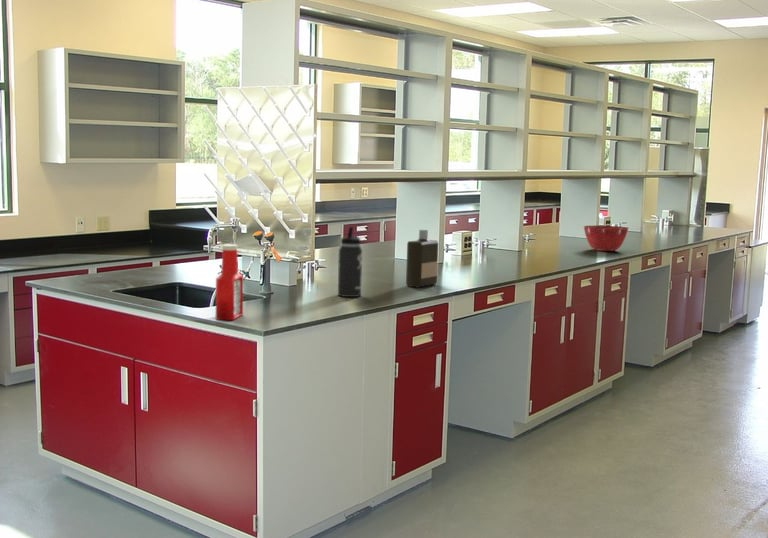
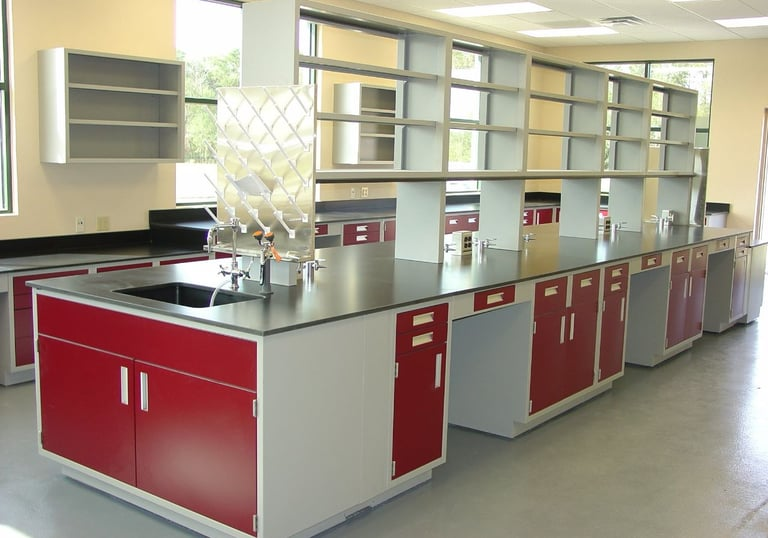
- soap bottle (229, 280)
- mixing bowl (605, 238)
- thermos bottle (351, 261)
- bottle (422, 257)
